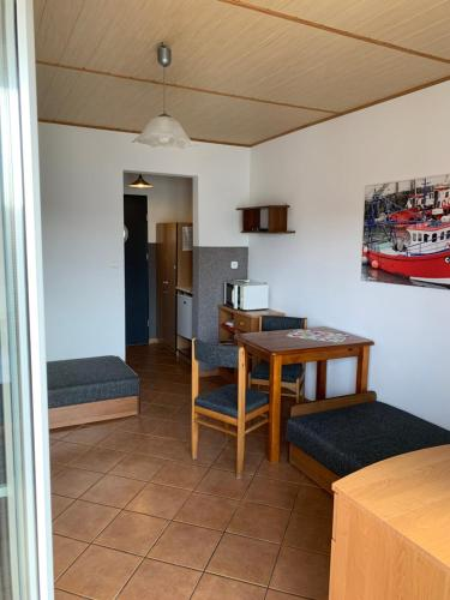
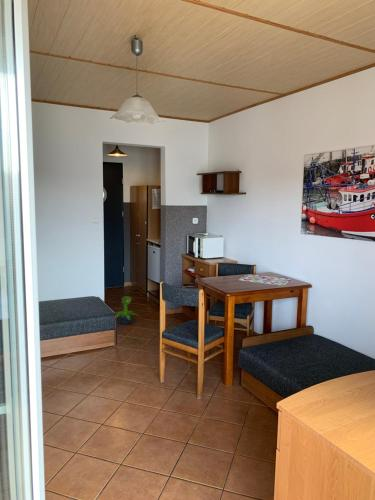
+ potted plant (125, 308)
